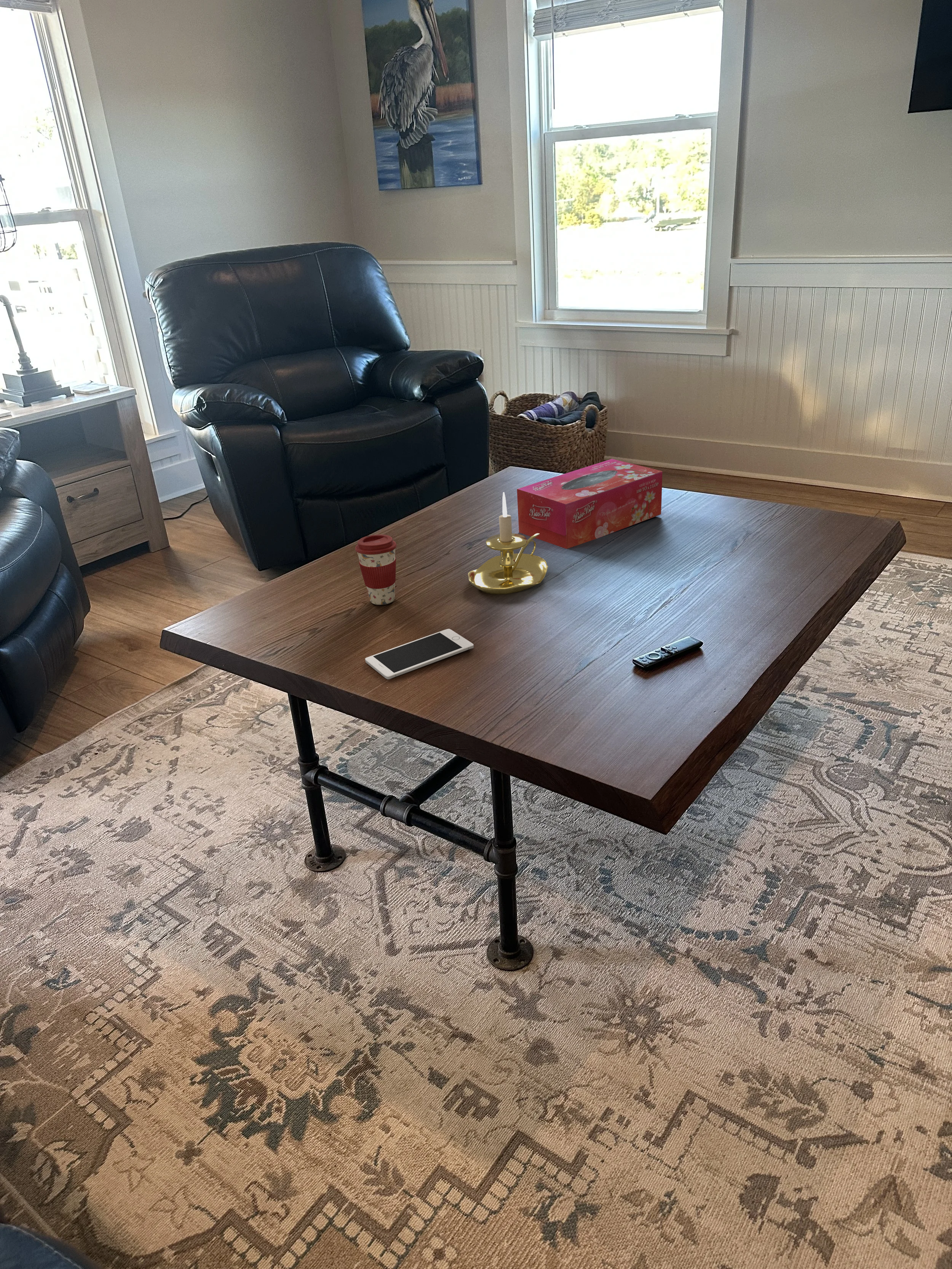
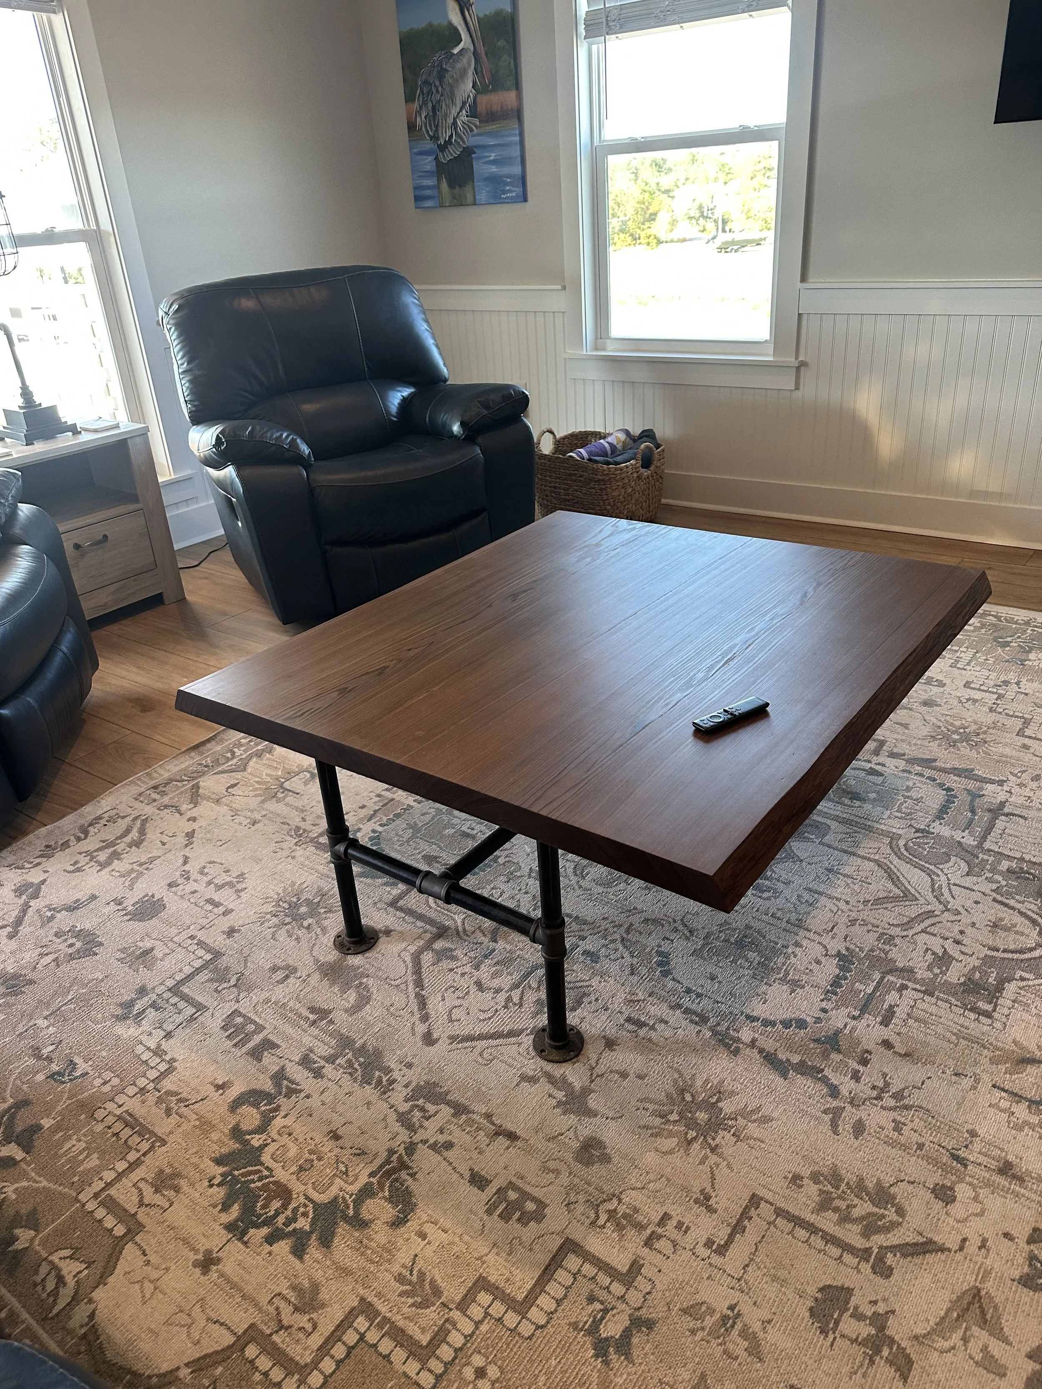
- coffee cup (379, 570)
- tissue box (591, 502)
- candle holder (510, 535)
- cell phone (420, 653)
